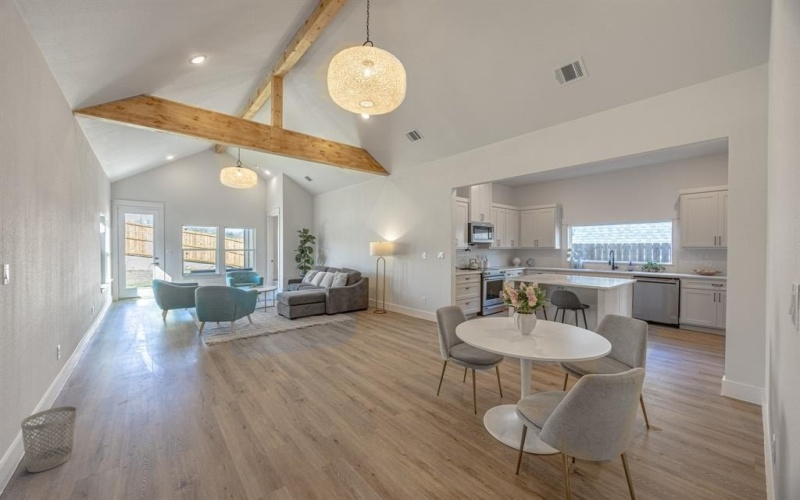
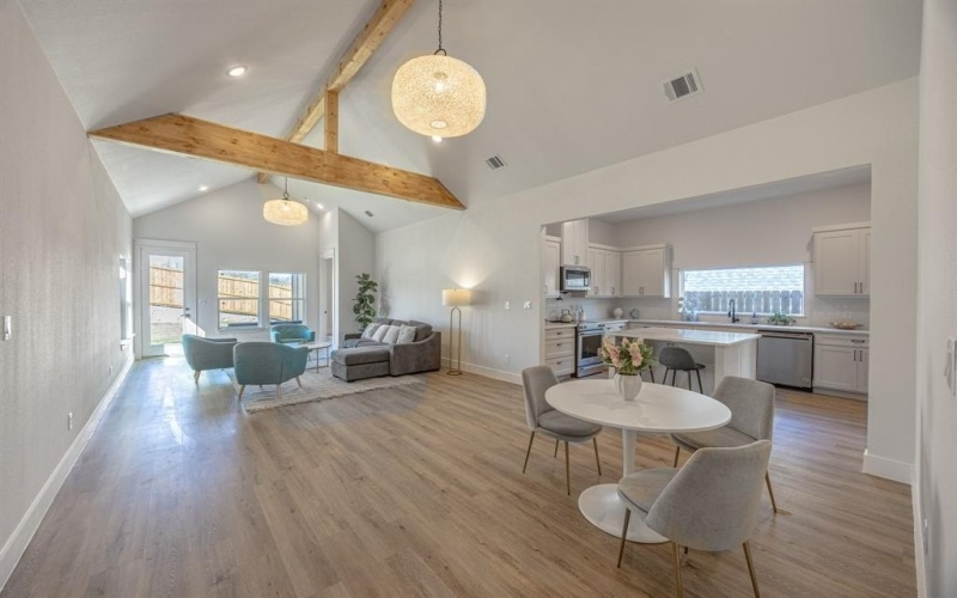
- wastebasket (50, 438)
